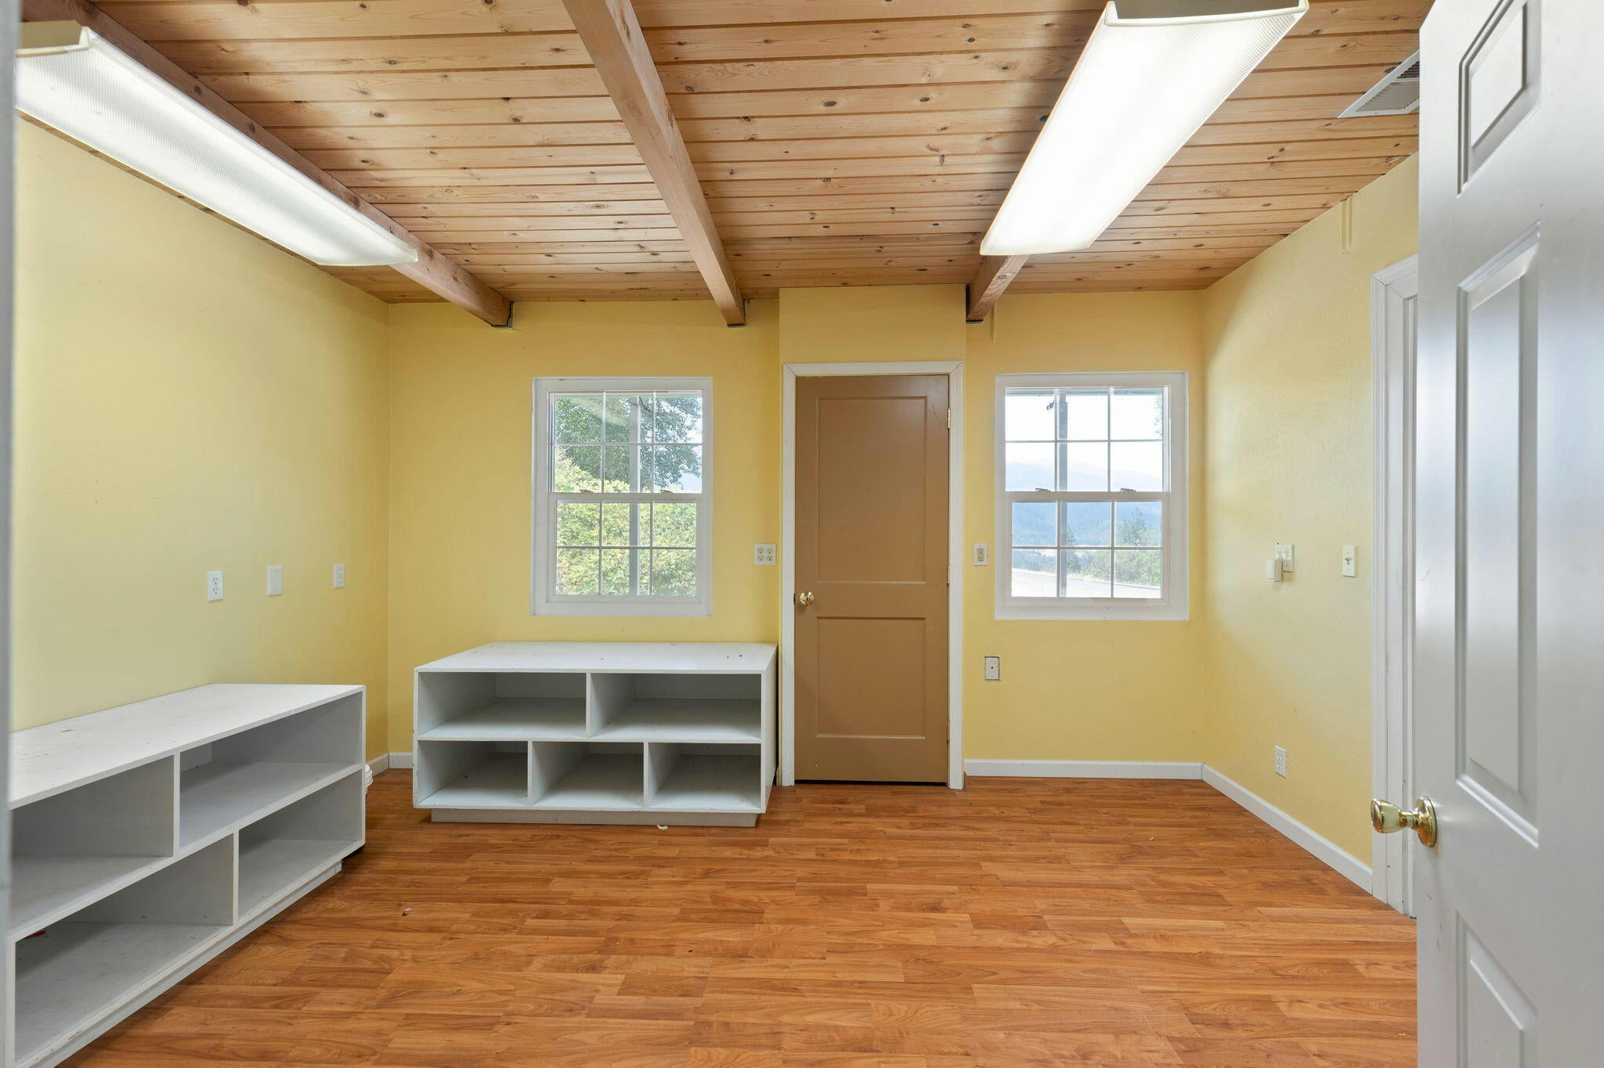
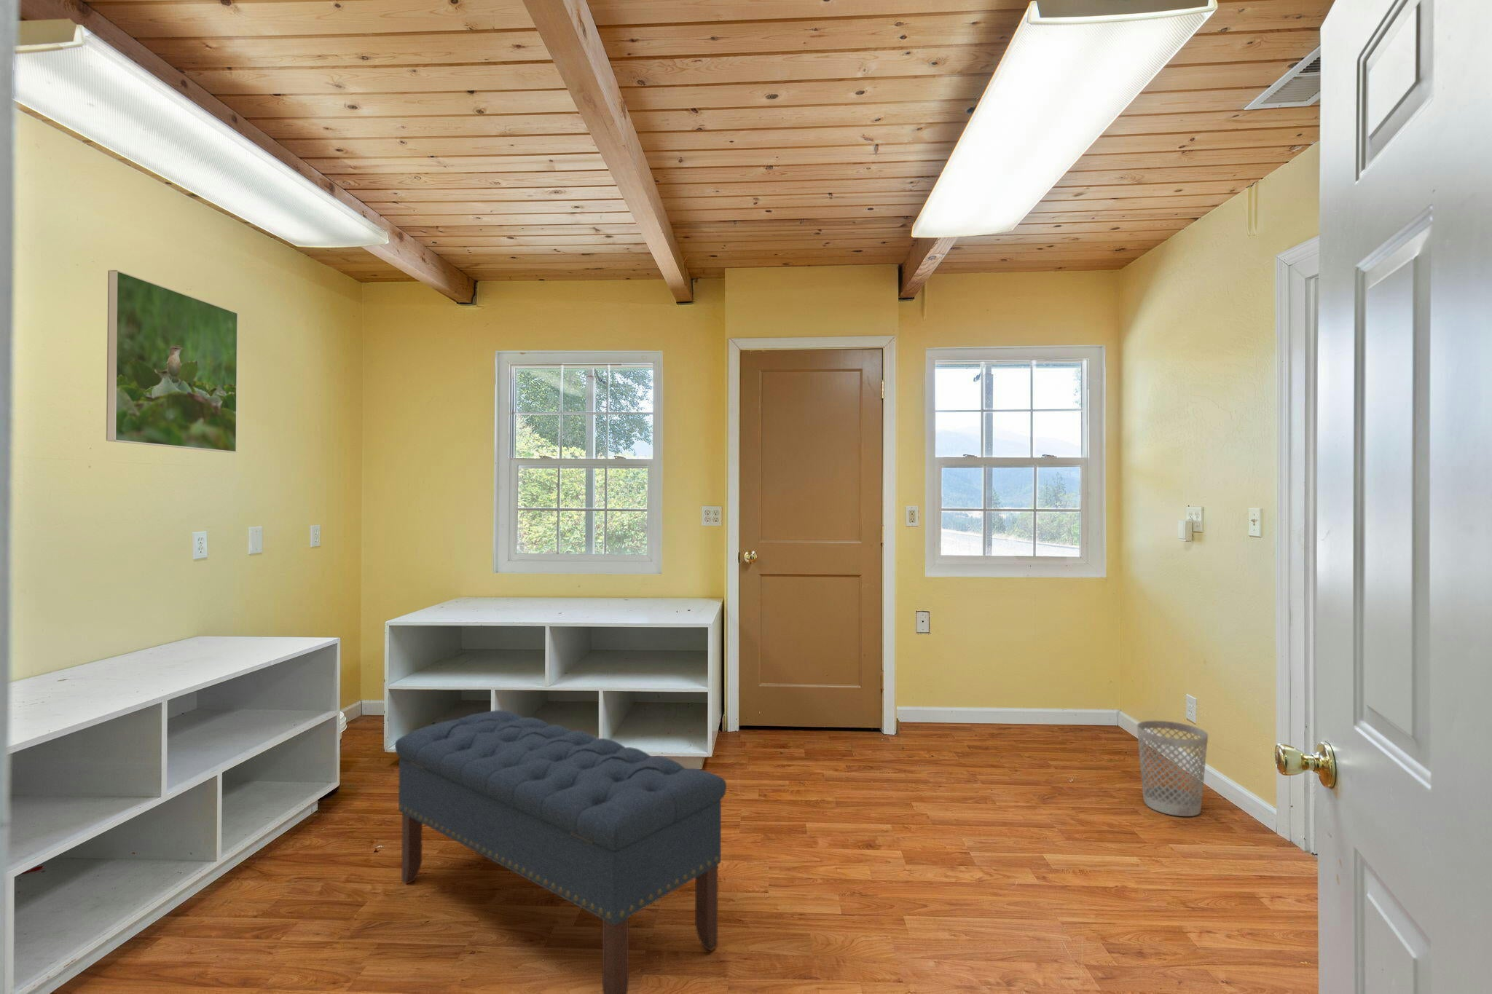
+ wastebasket (1171, 768)
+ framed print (179, 369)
+ bench (548, 829)
